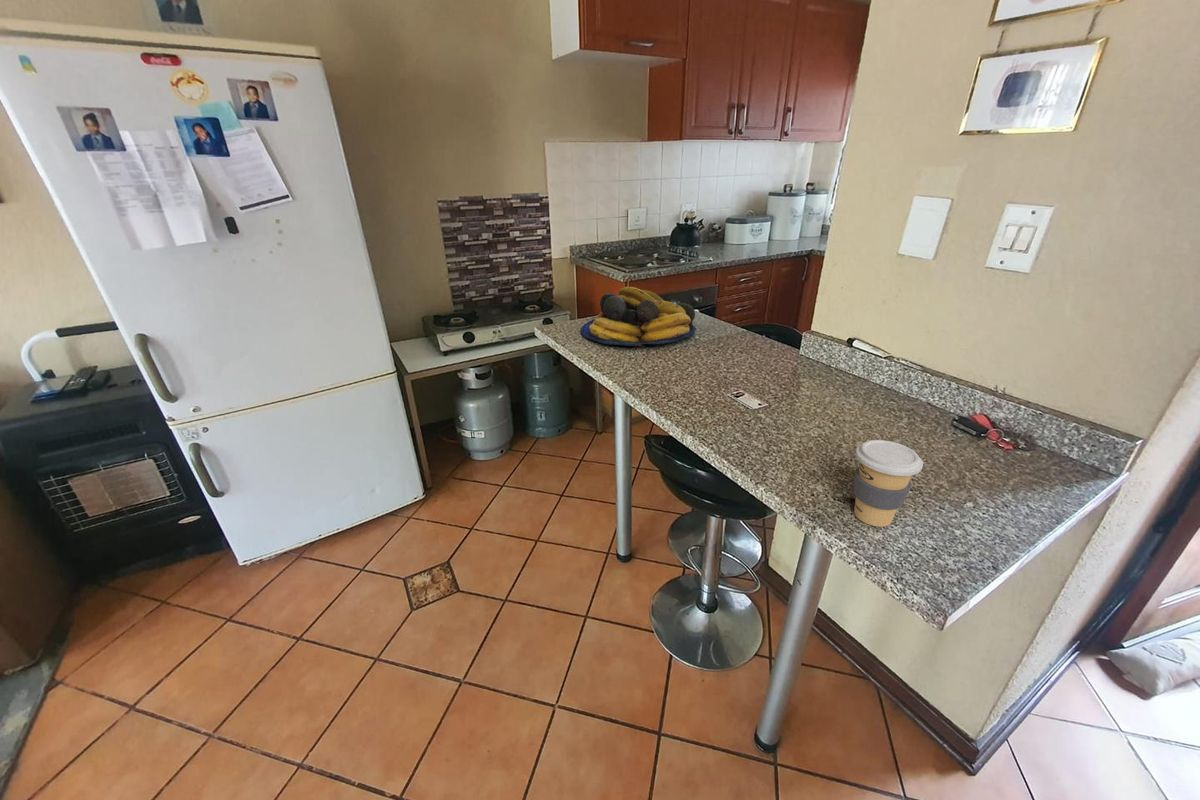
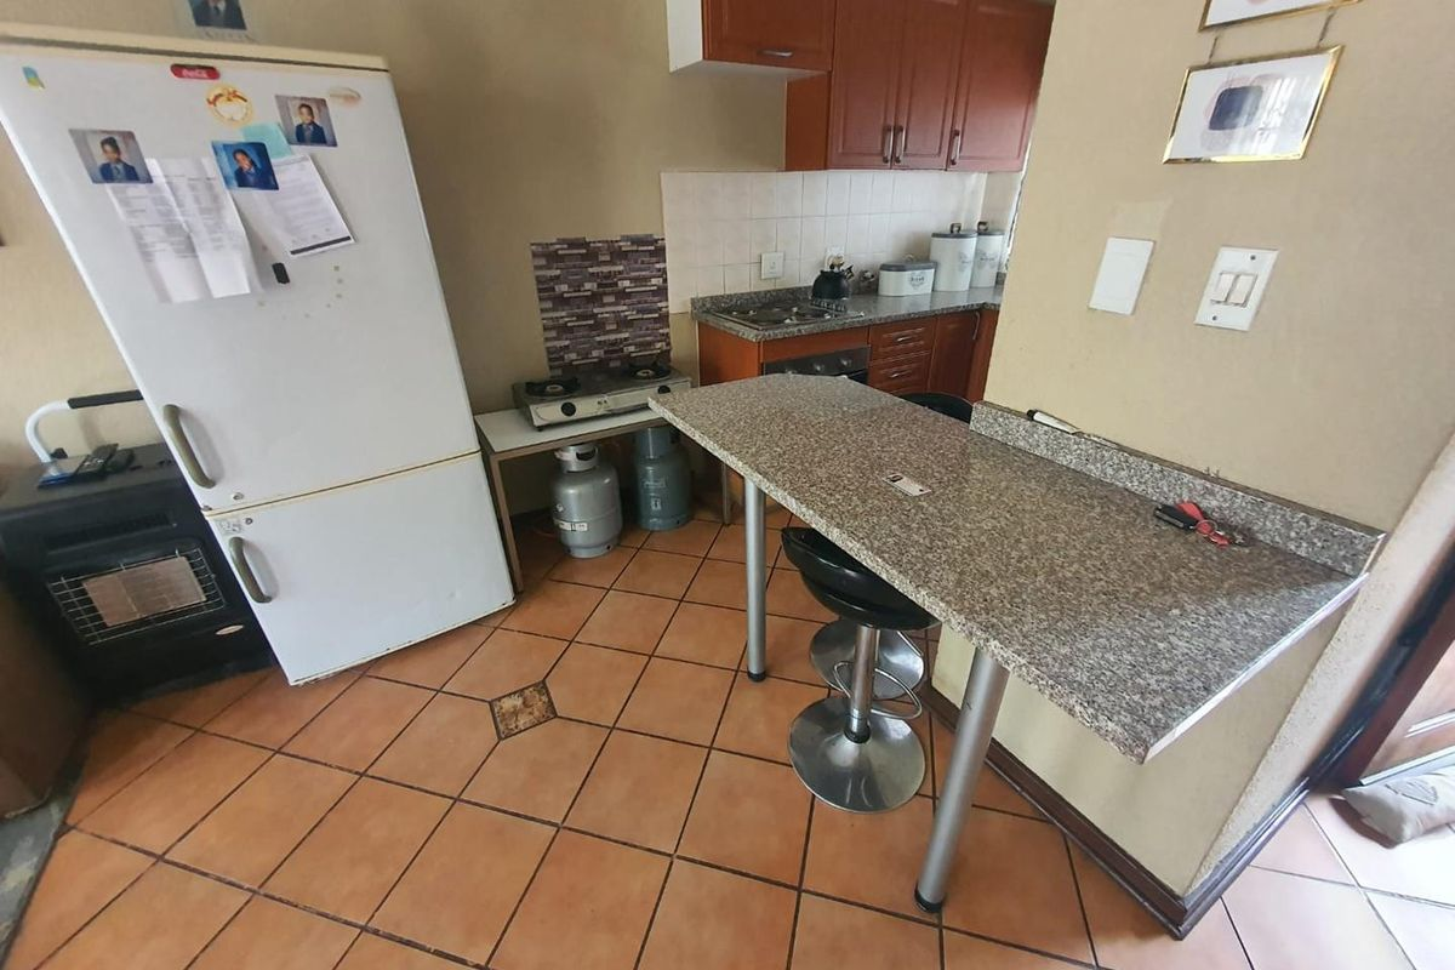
- coffee cup (881, 485)
- fruit bowl (637, 309)
